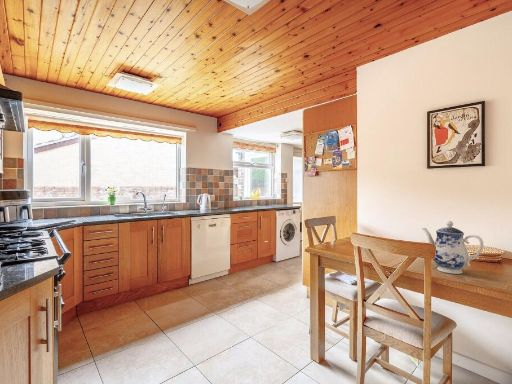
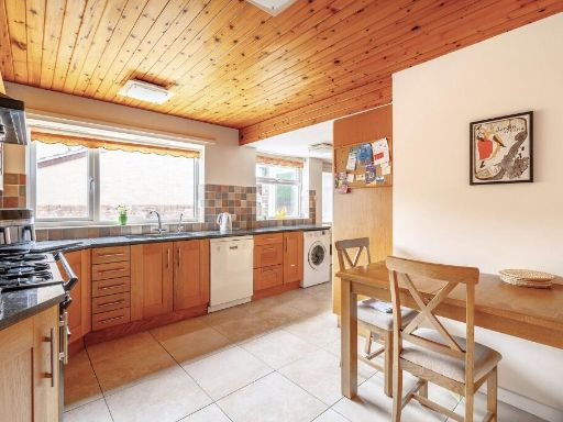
- teapot (449, 245)
